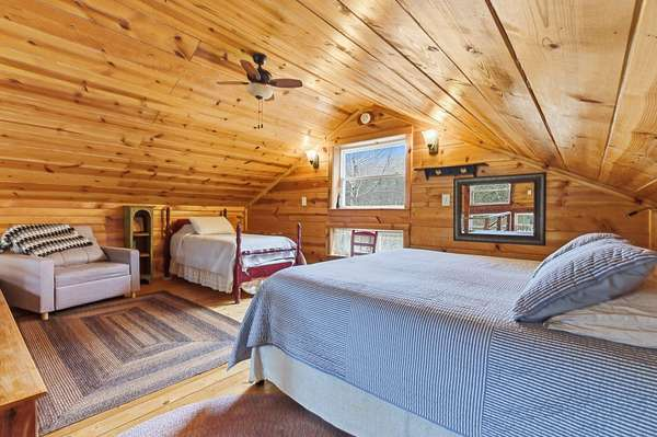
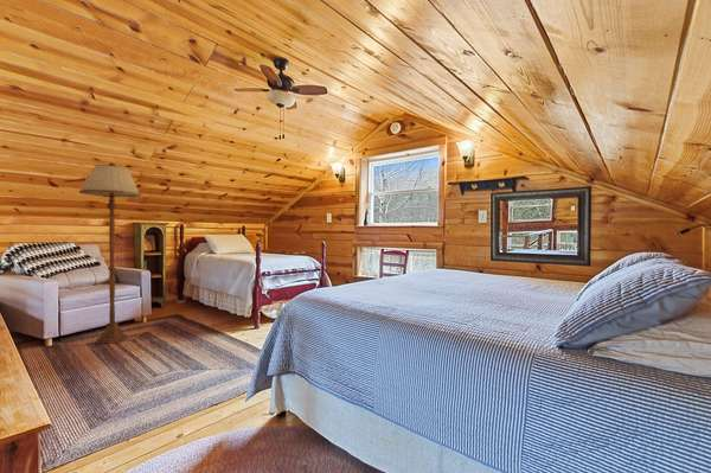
+ floor lamp (111, 251)
